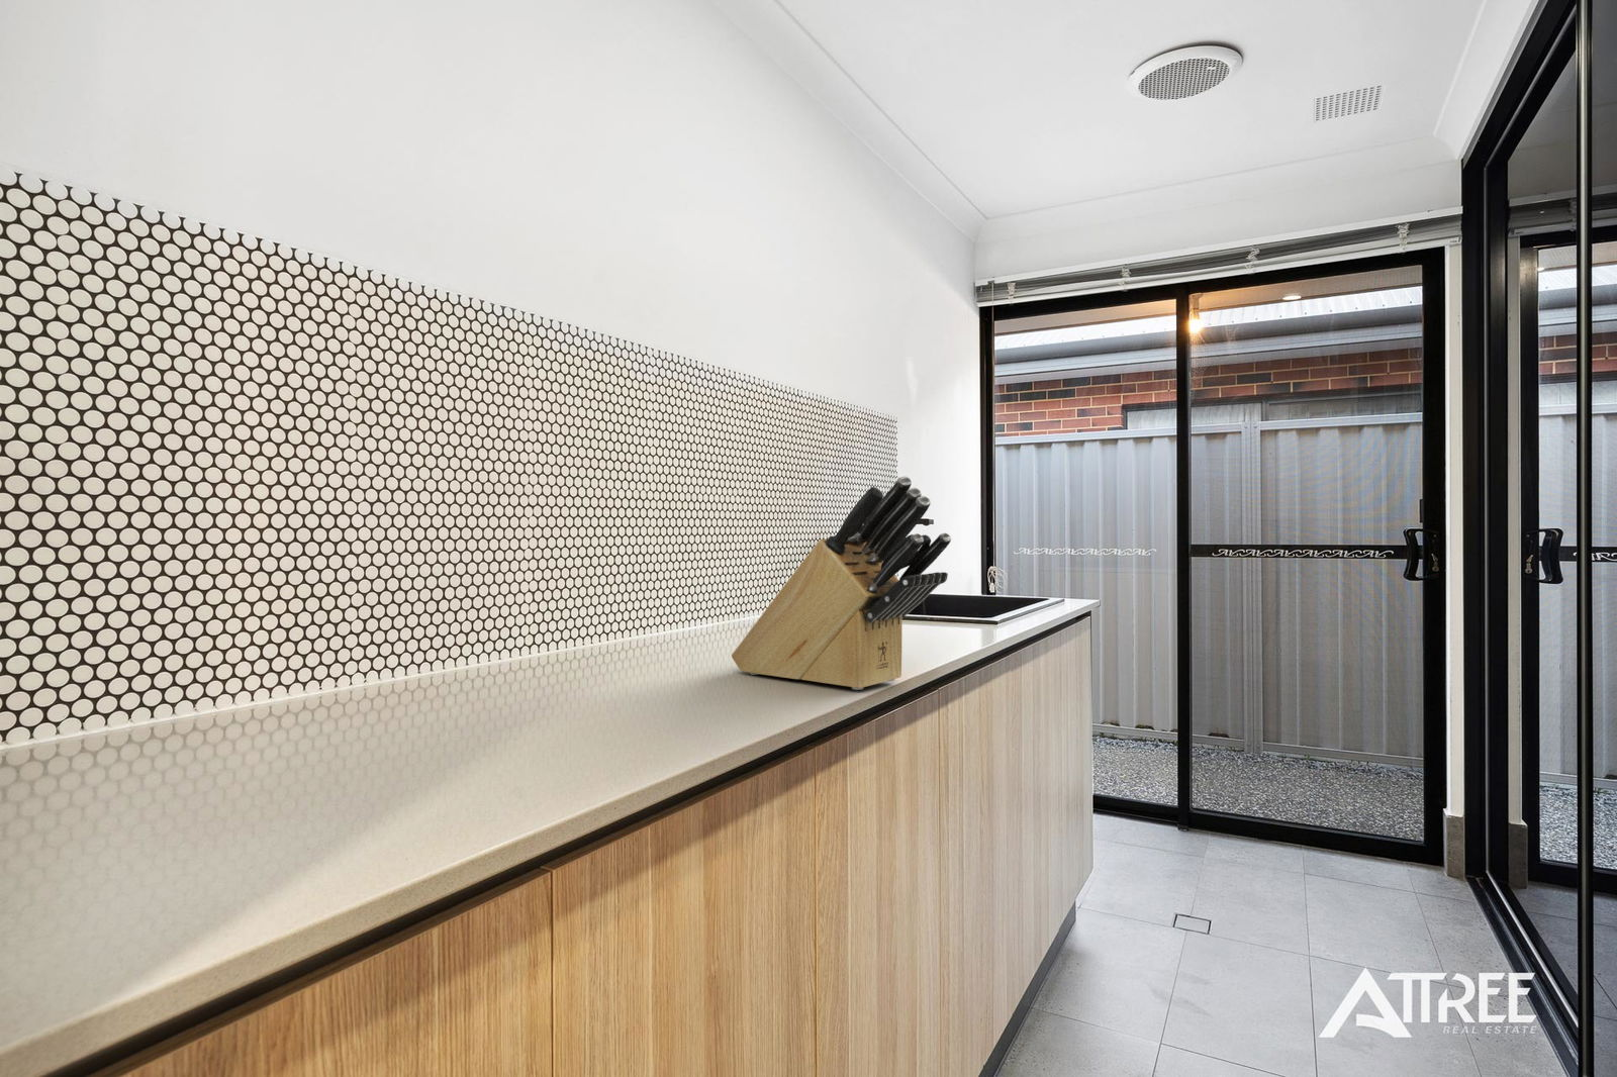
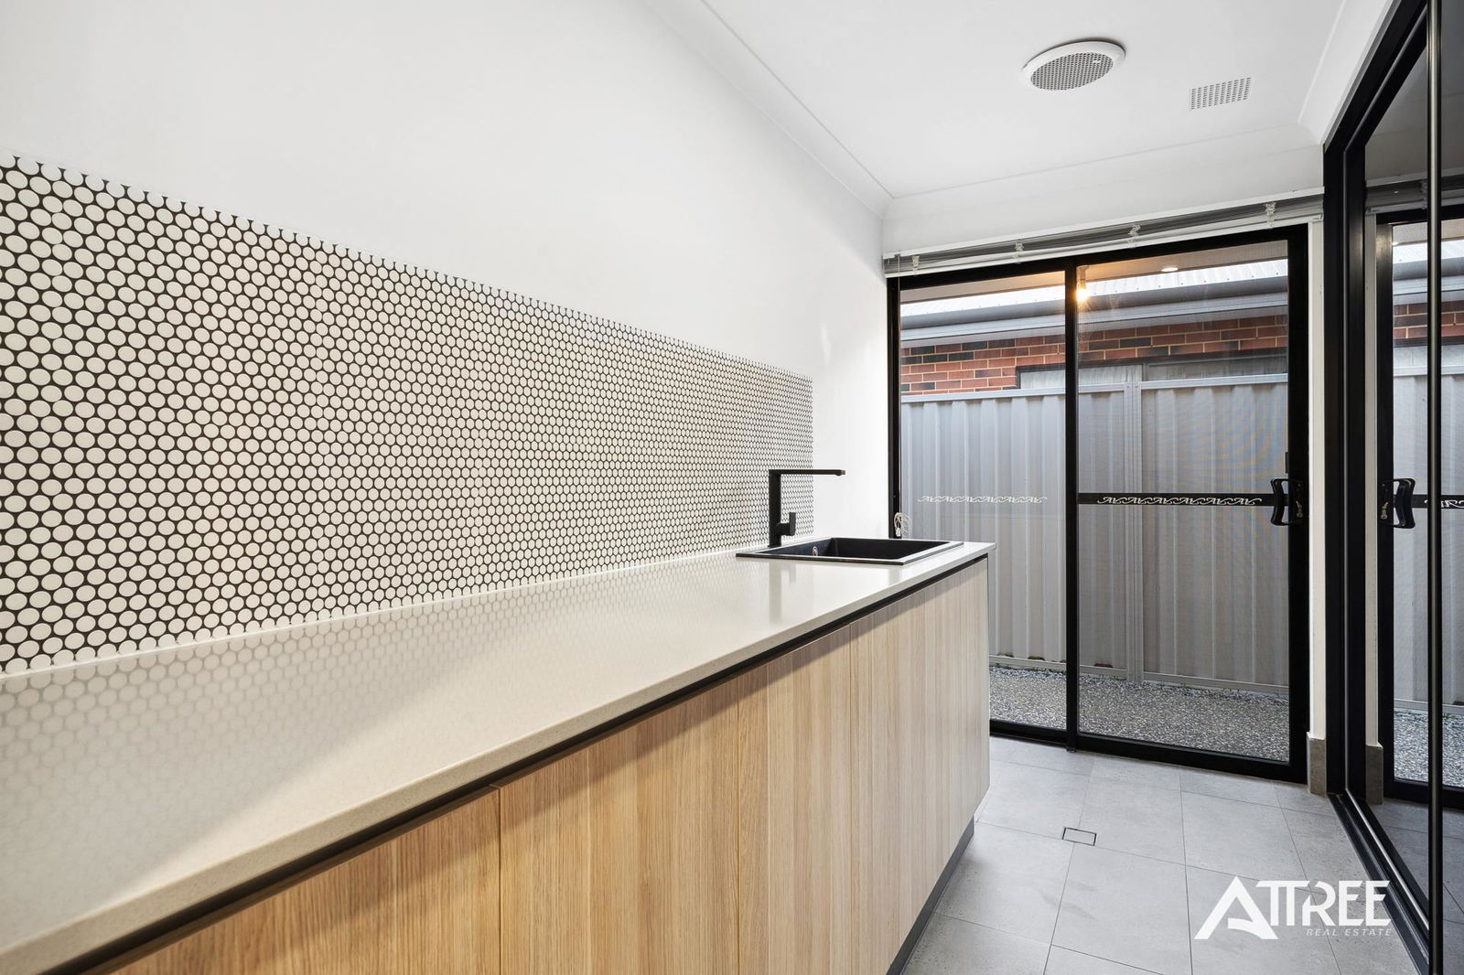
- knife block (836, 579)
